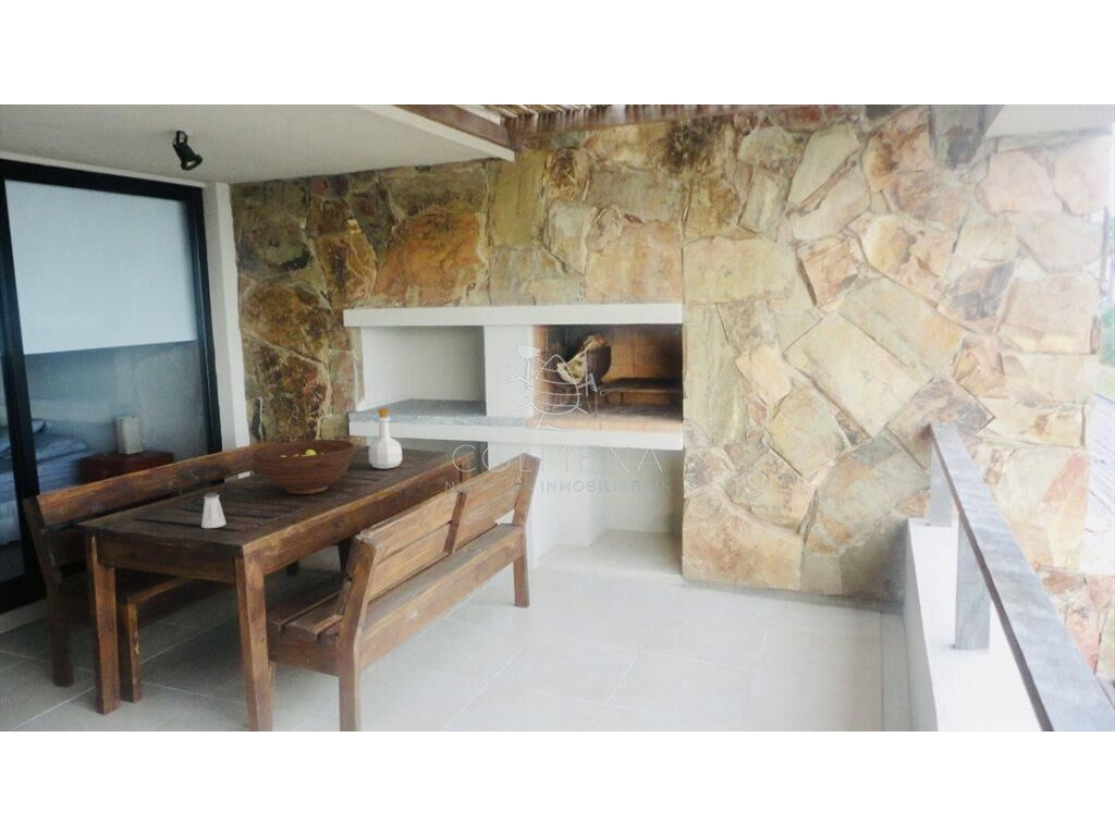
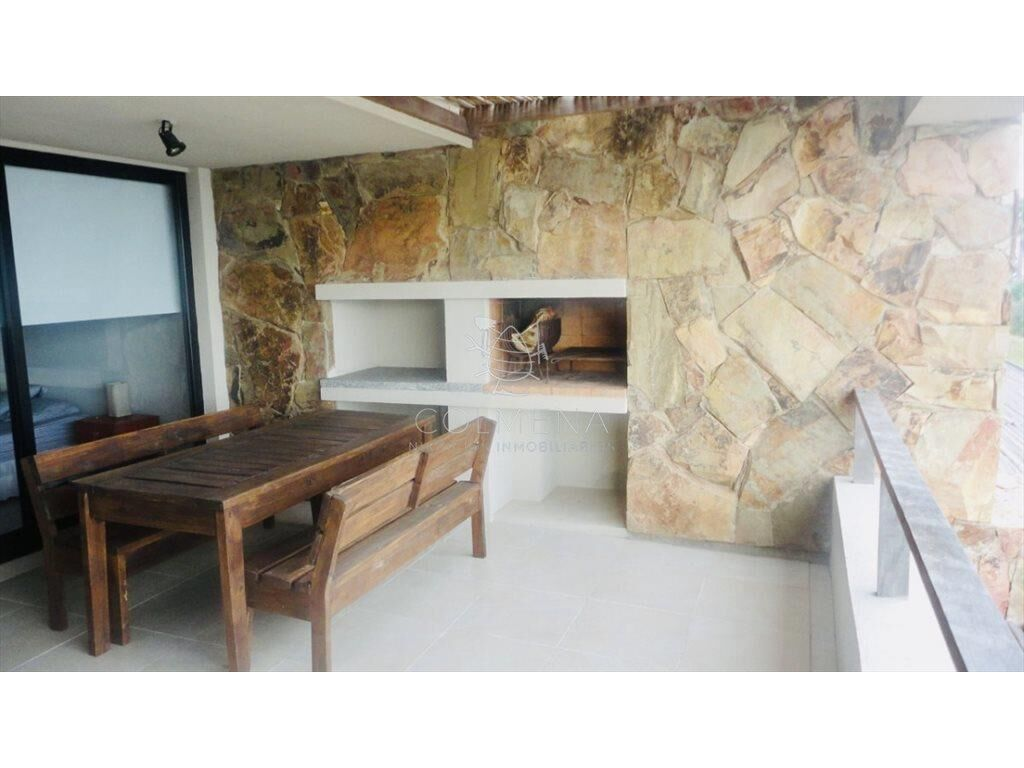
- saltshaker (212, 509)
- fruit bowl (306, 469)
- bottle (384, 438)
